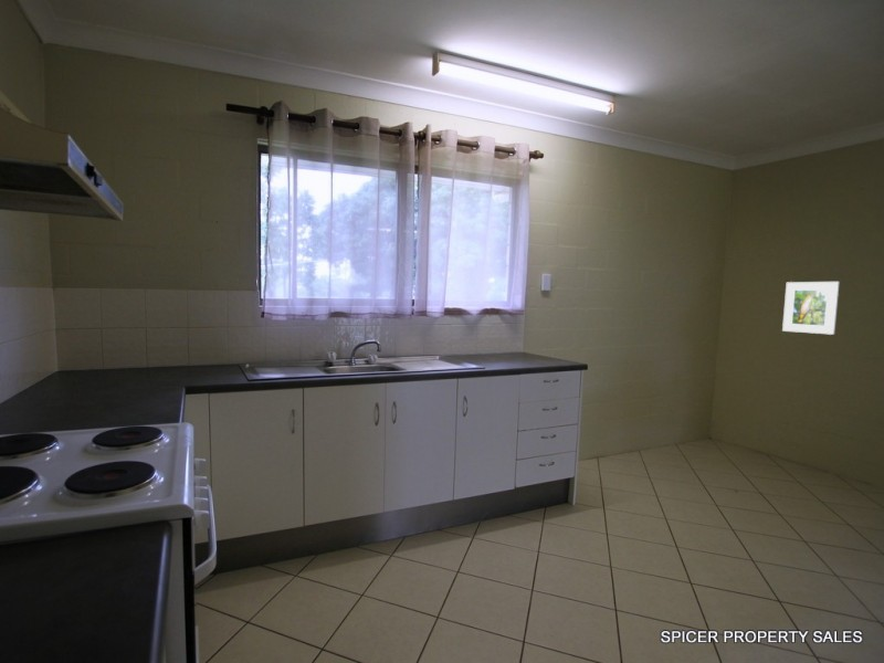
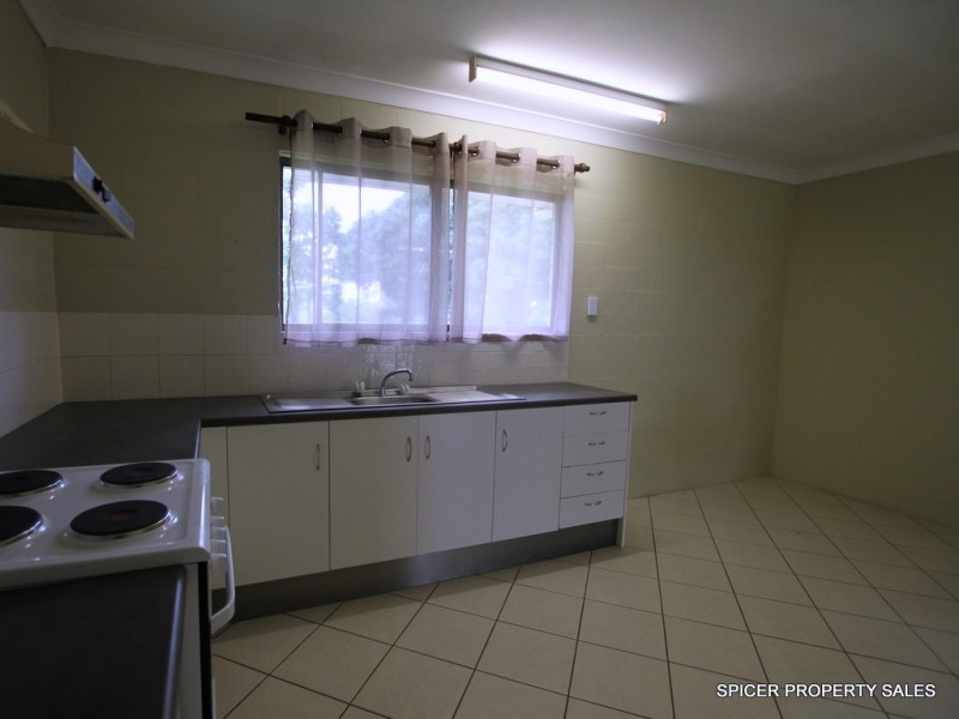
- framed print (809, 307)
